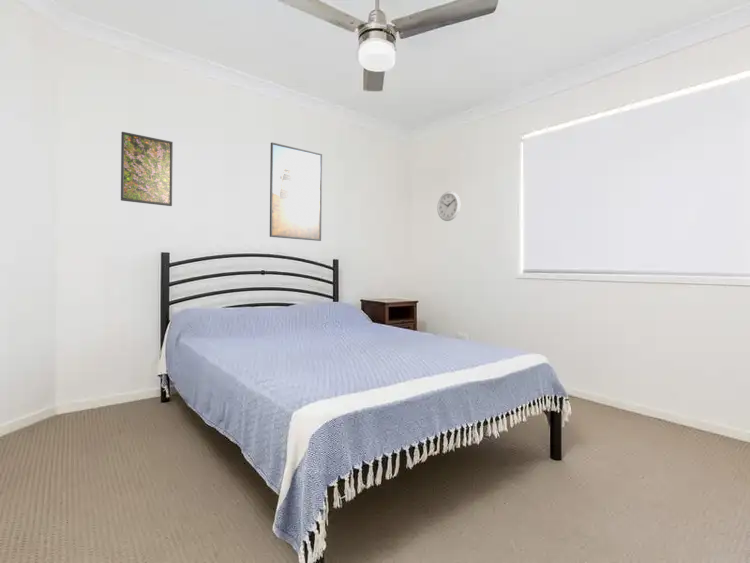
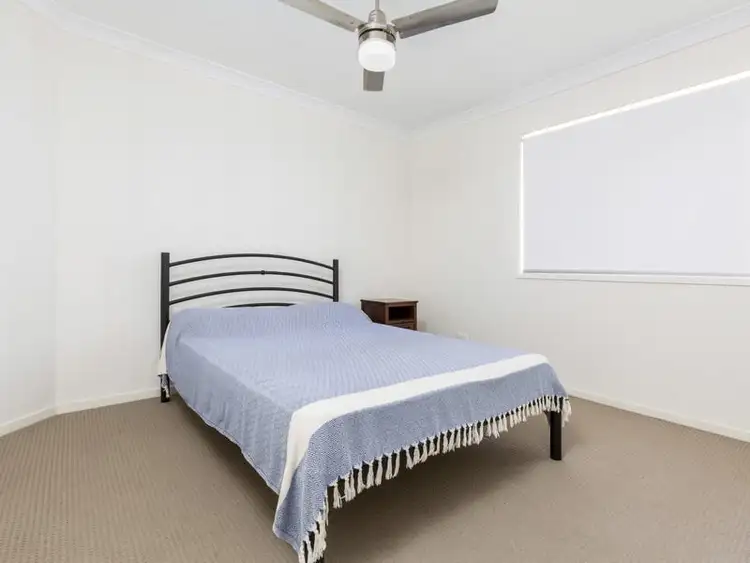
- wall clock (448, 206)
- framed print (296, 193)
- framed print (147, 170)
